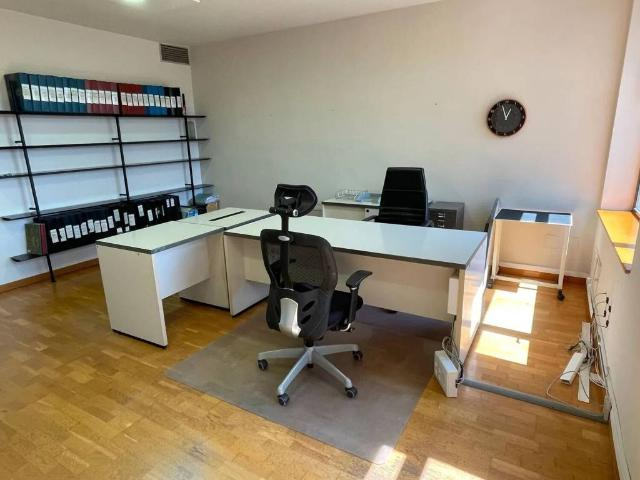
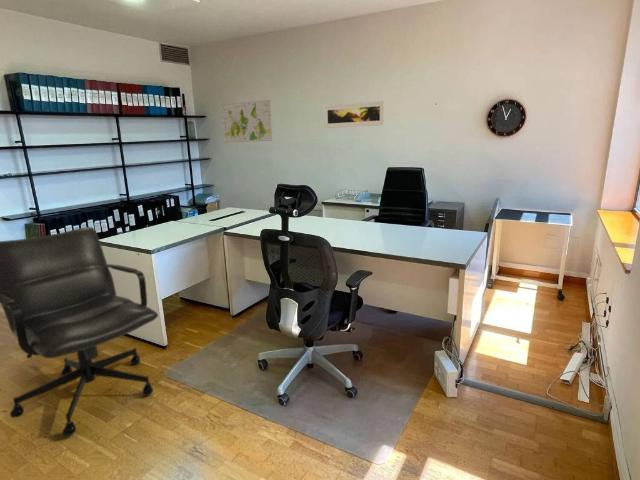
+ map (245, 122)
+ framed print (353, 115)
+ chair (77, 321)
